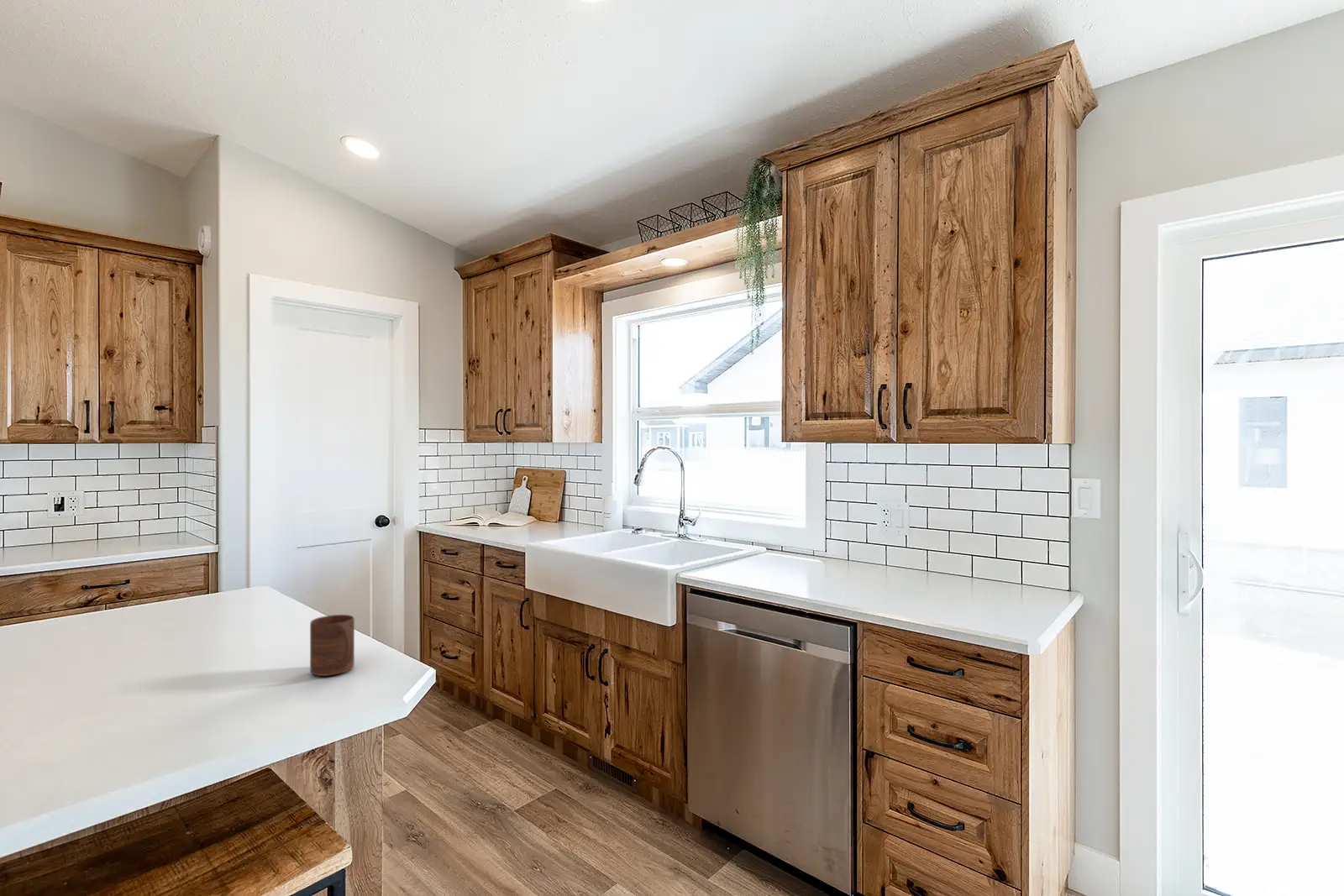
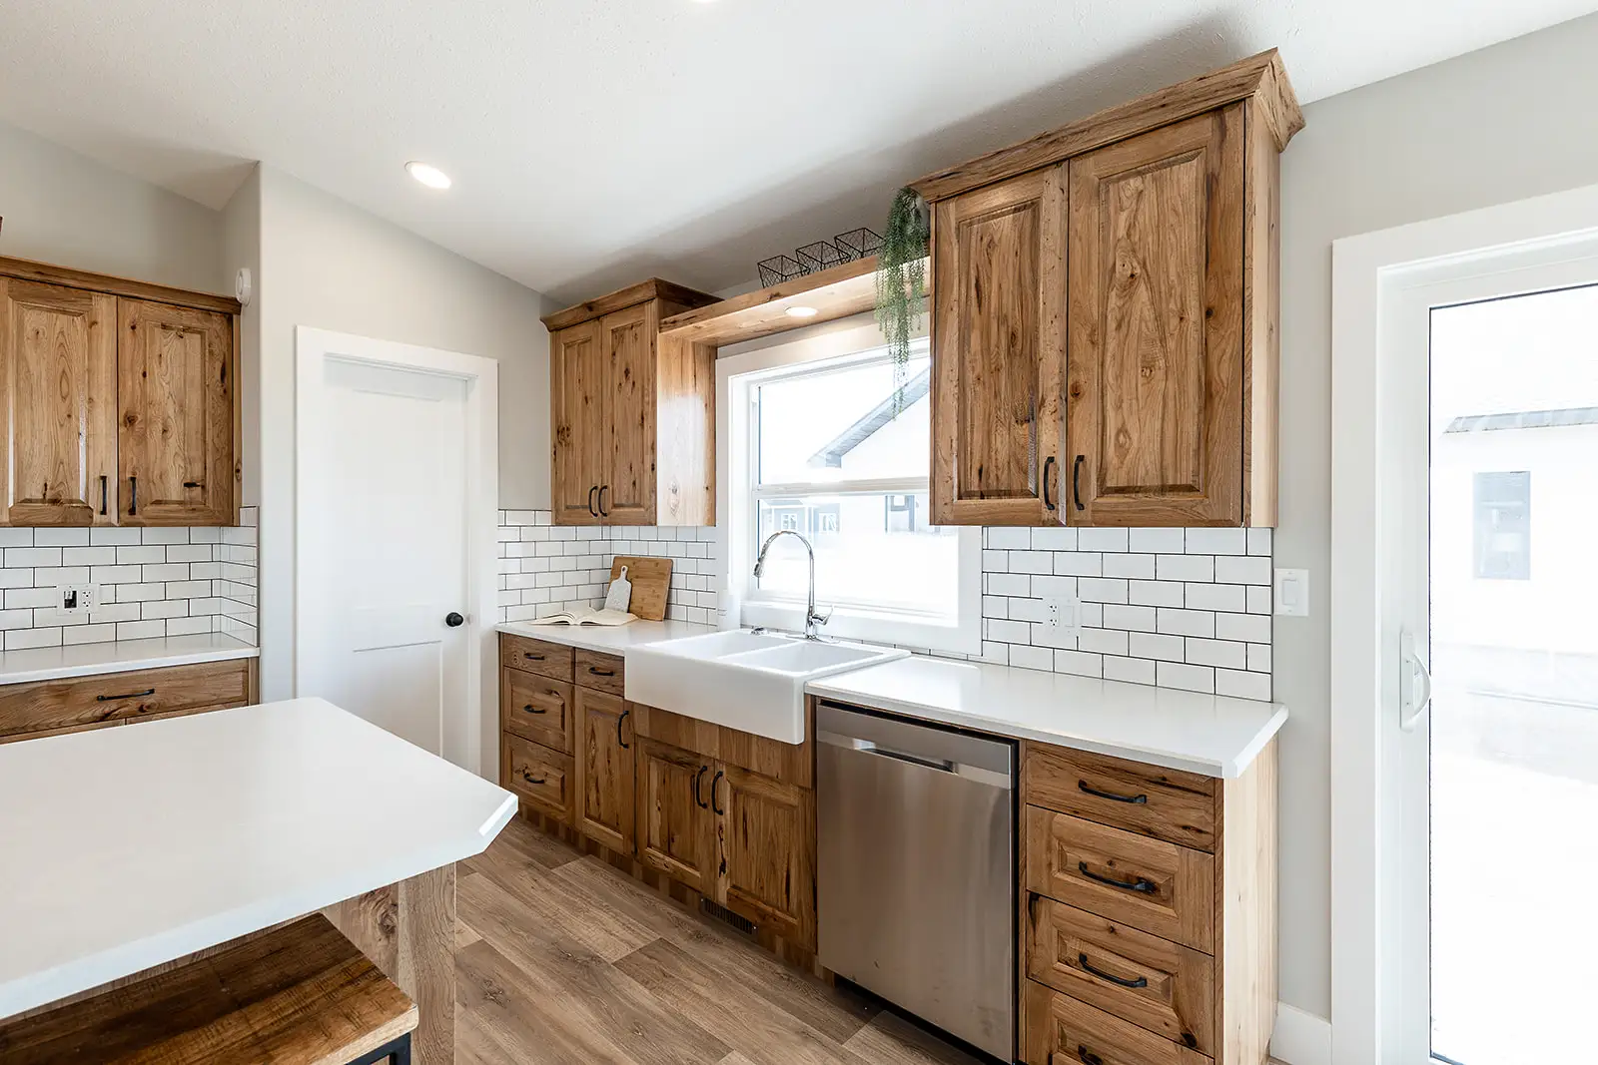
- cup (337, 645)
